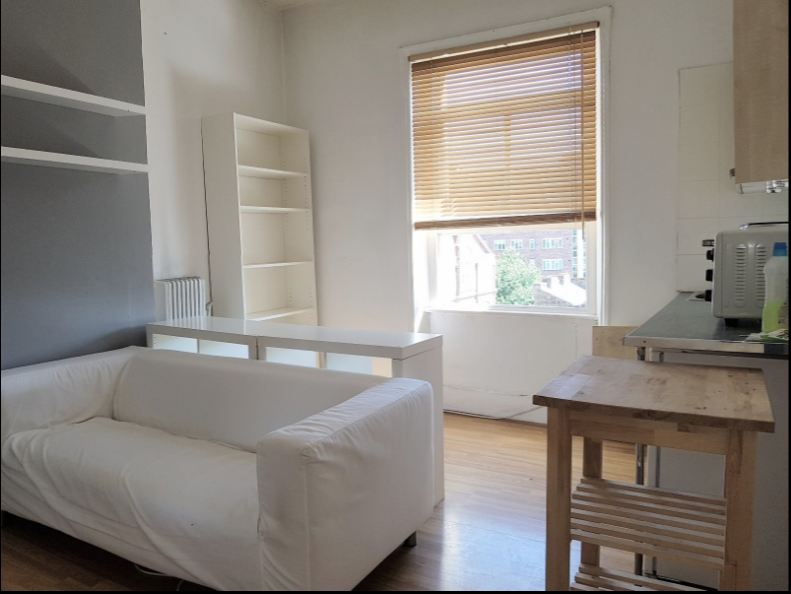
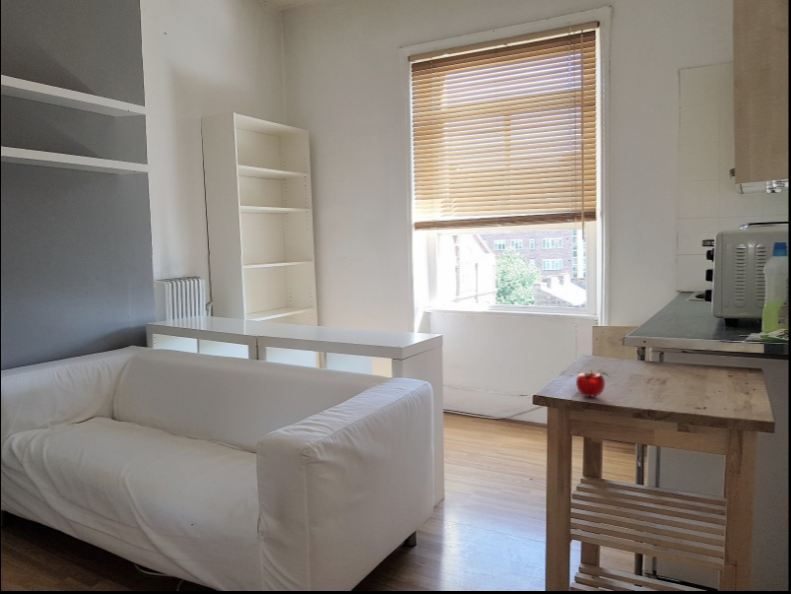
+ apple (593, 383)
